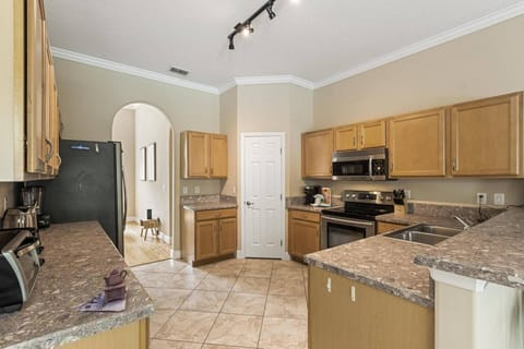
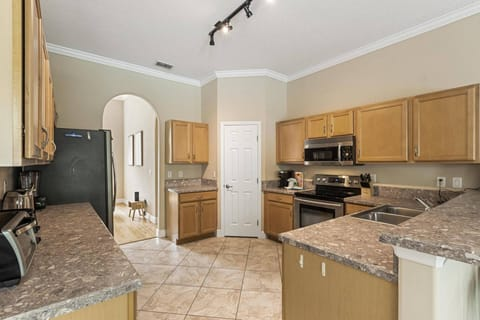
- teapot (112, 284)
